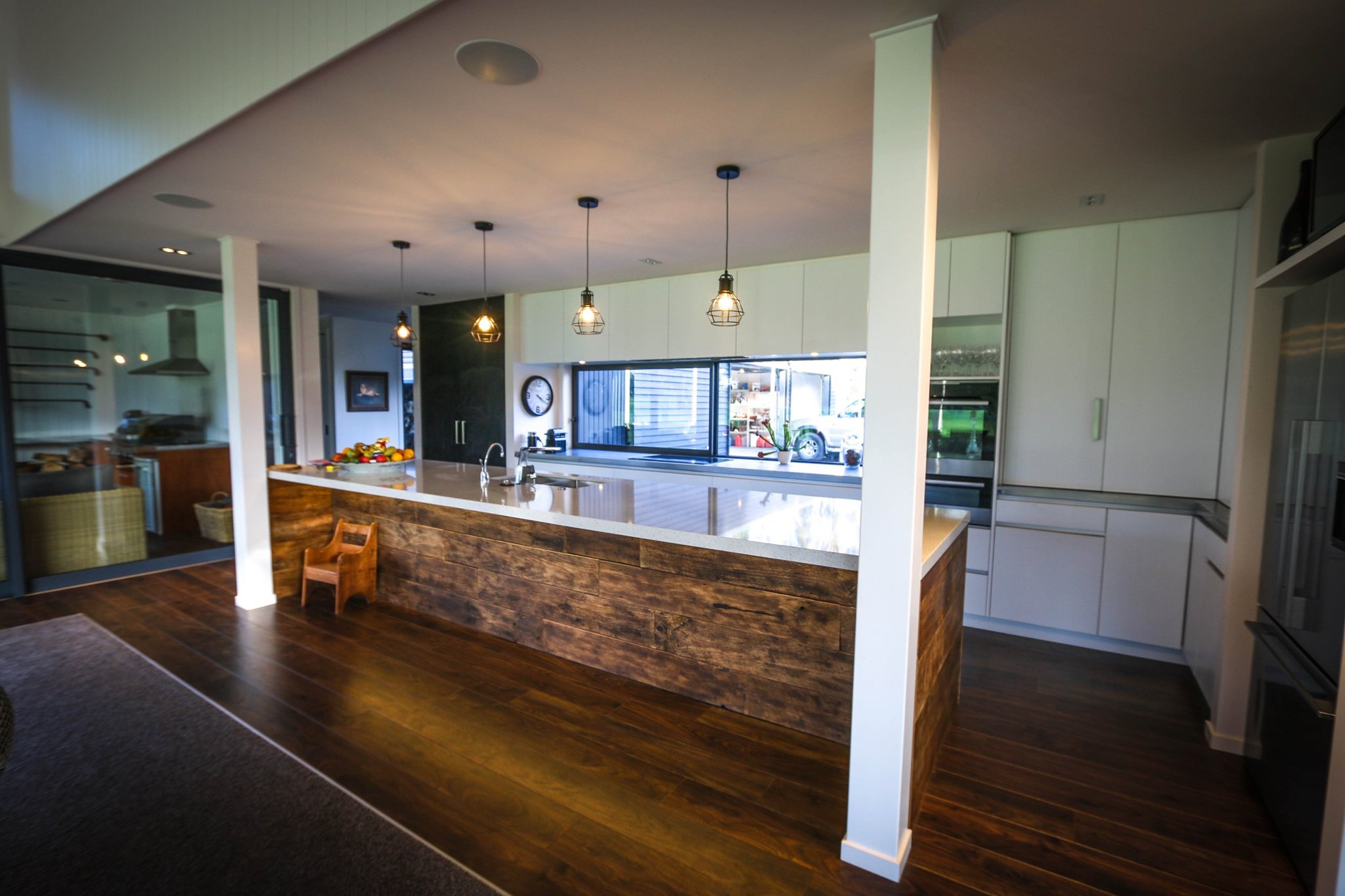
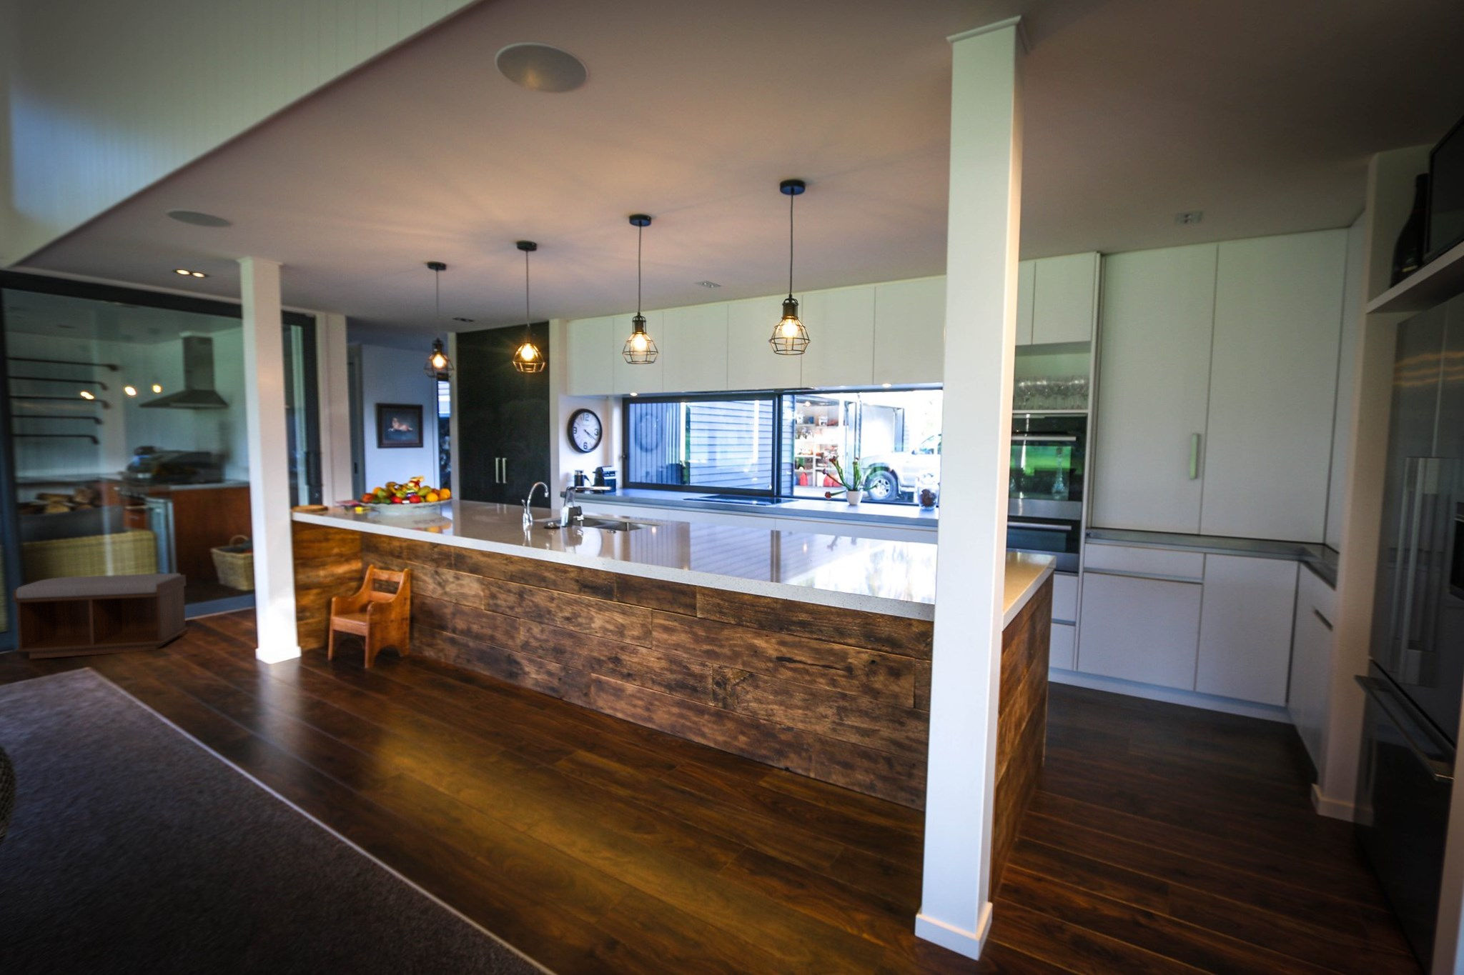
+ bench (106, 613)
